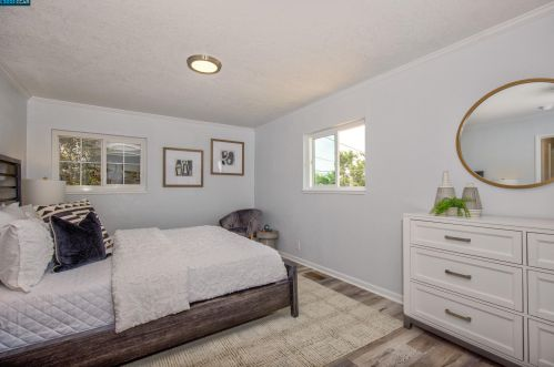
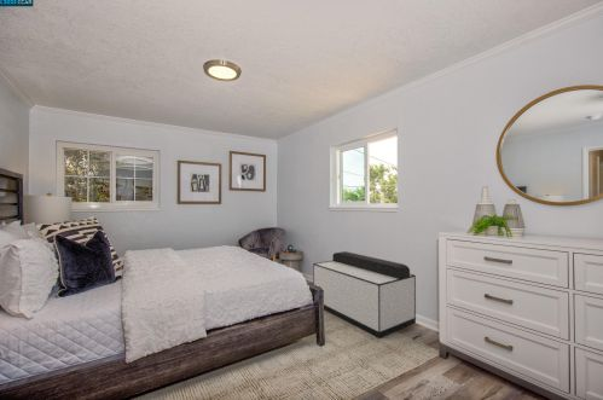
+ storage bench (360, 285)
